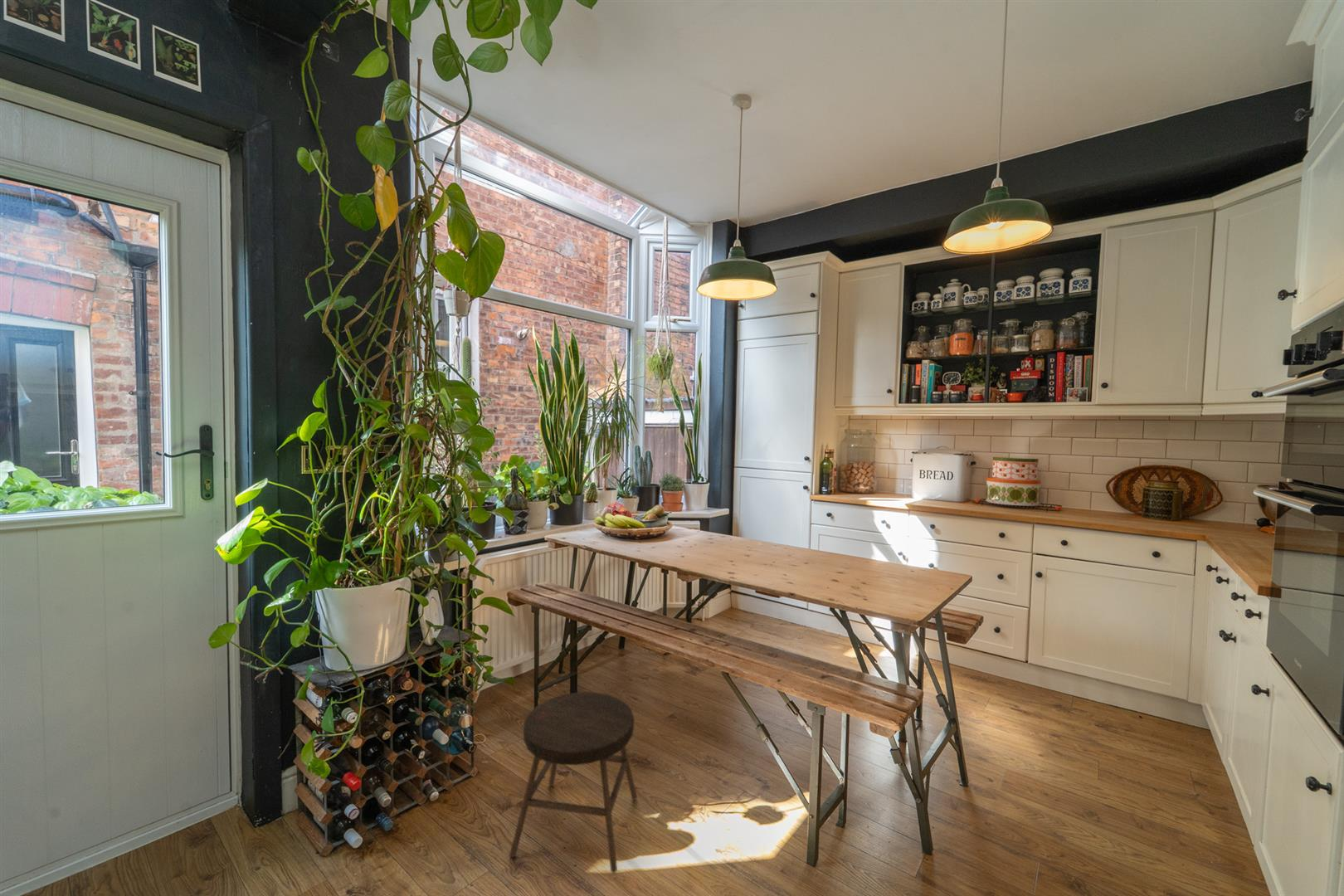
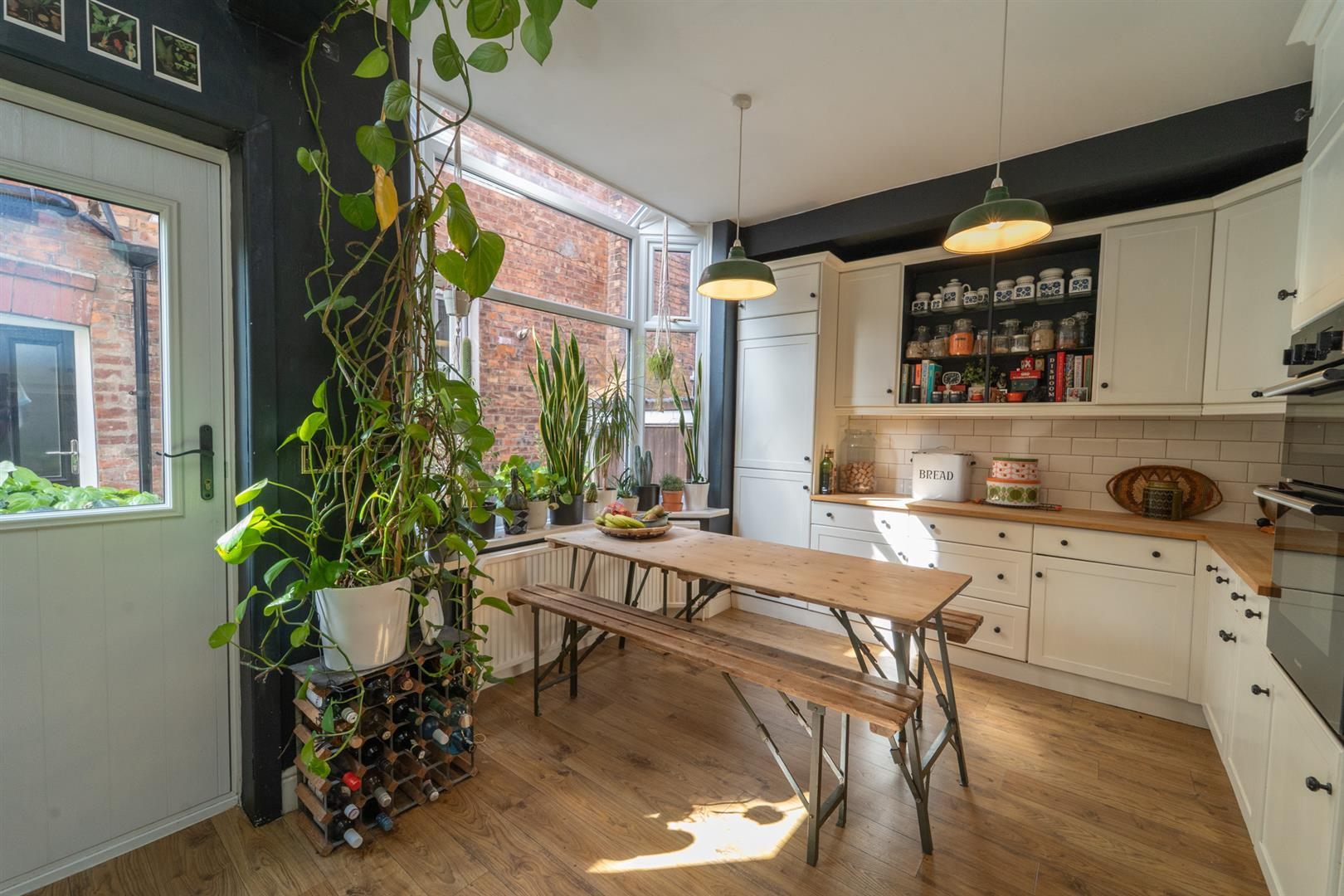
- stool (578, 764)
